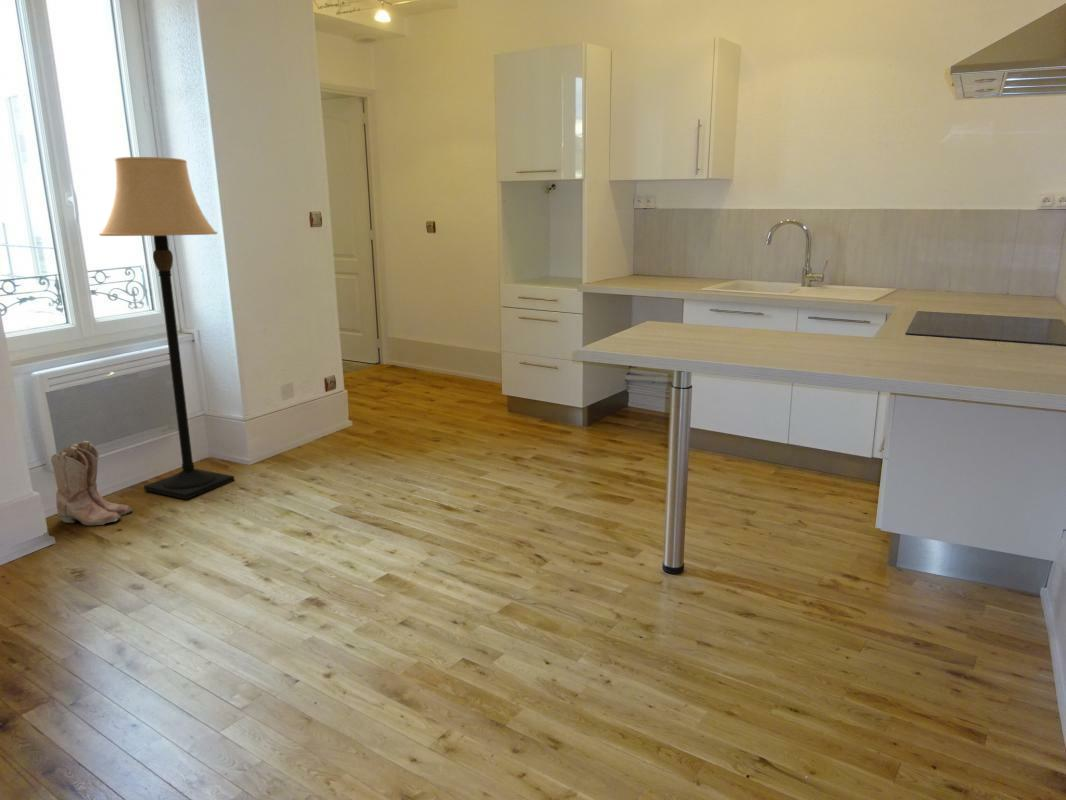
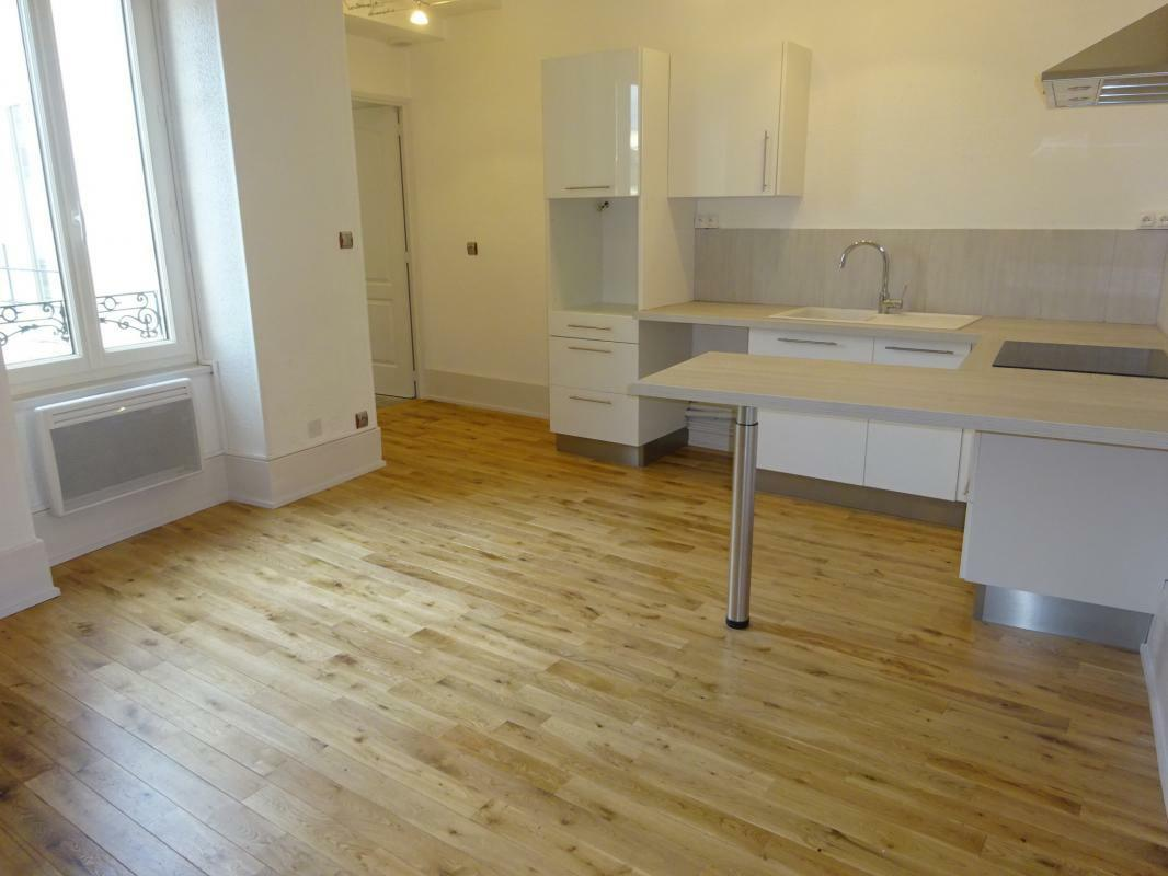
- lamp (171, 330)
- boots (91, 481)
